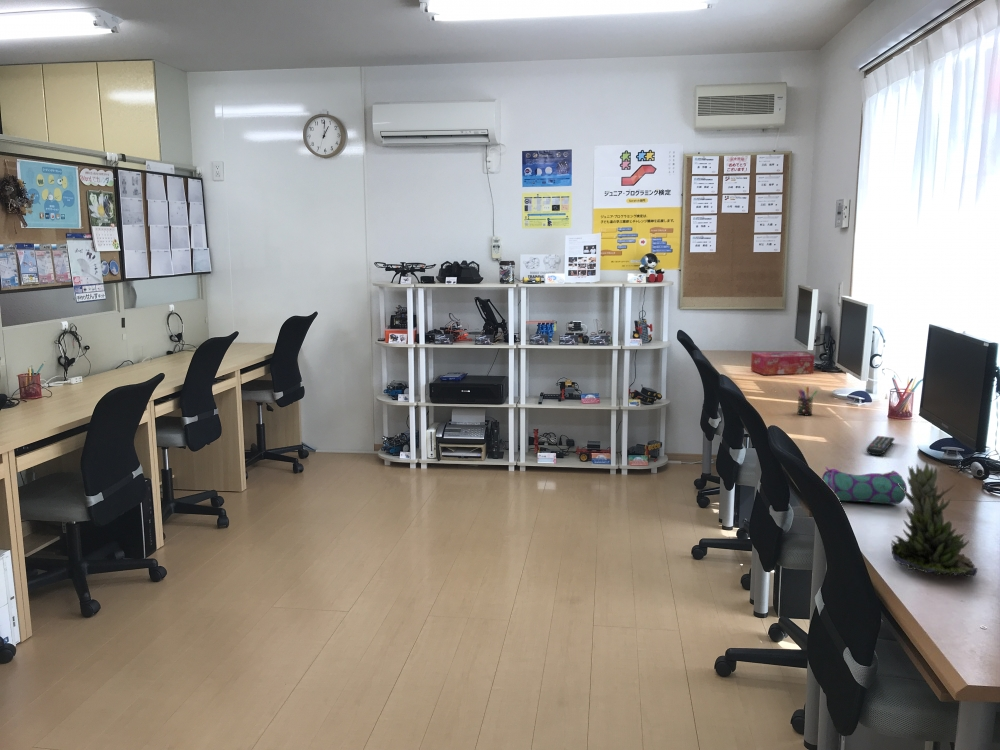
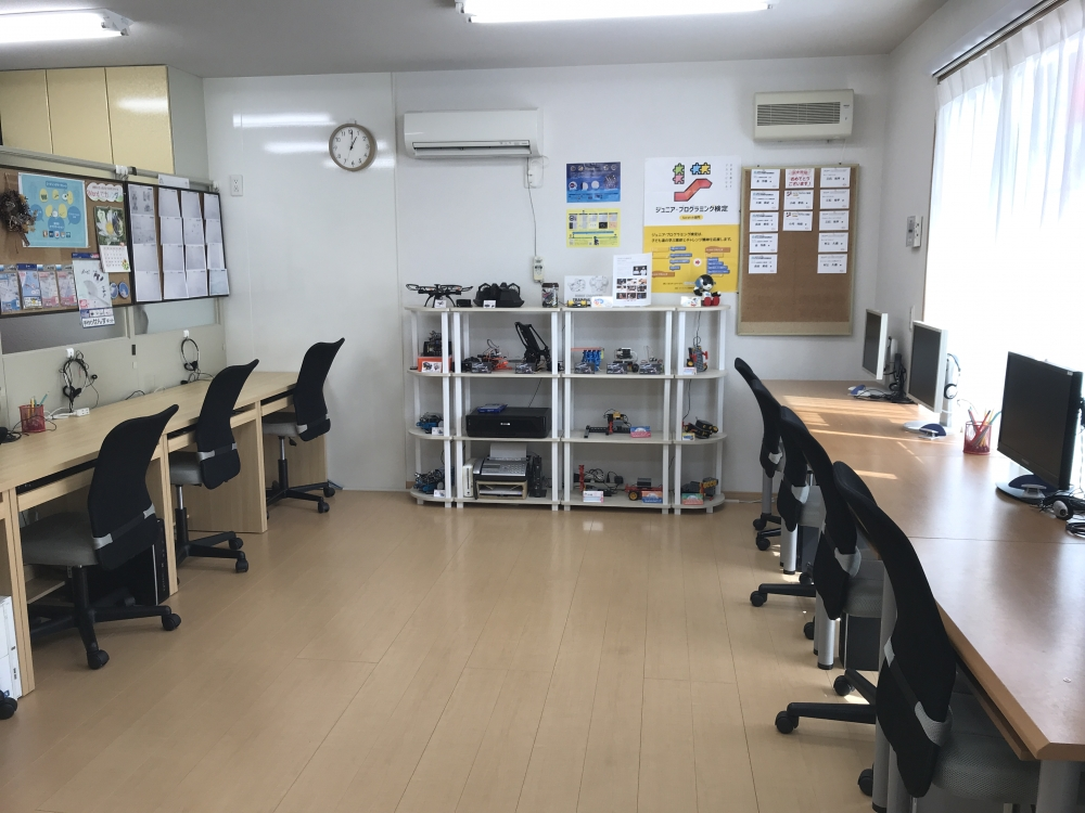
- succulent plant (932, 517)
- pencil case (862, 485)
- remote control (880, 445)
- pen holder (807, 400)
- tissue box (782, 362)
